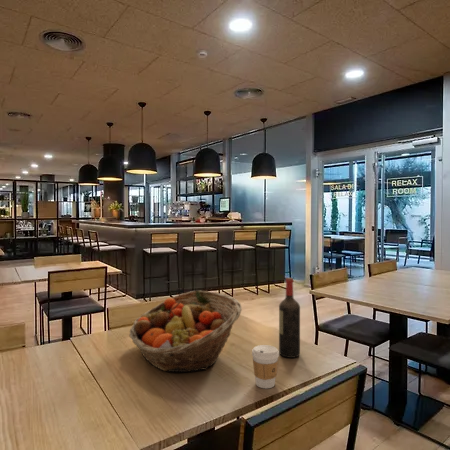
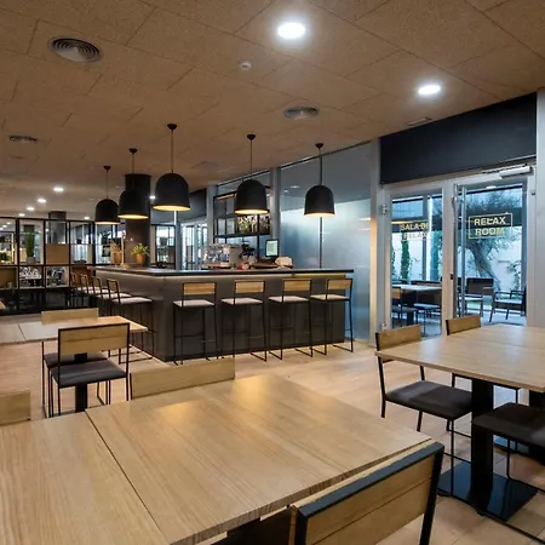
- coffee cup (265, 365)
- fruit basket (185, 326)
- wine bottle (289, 316)
